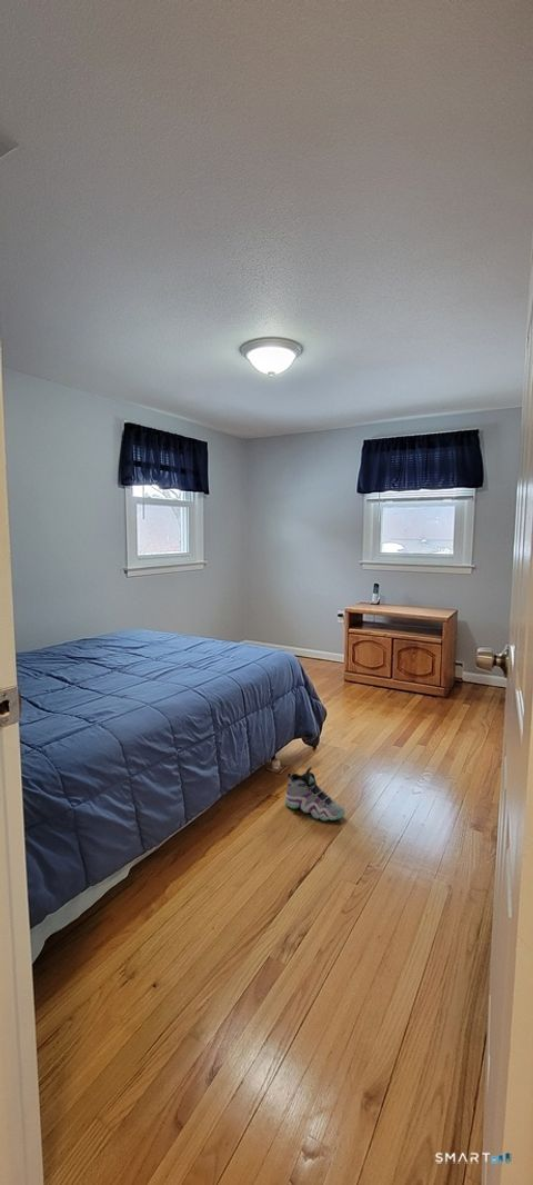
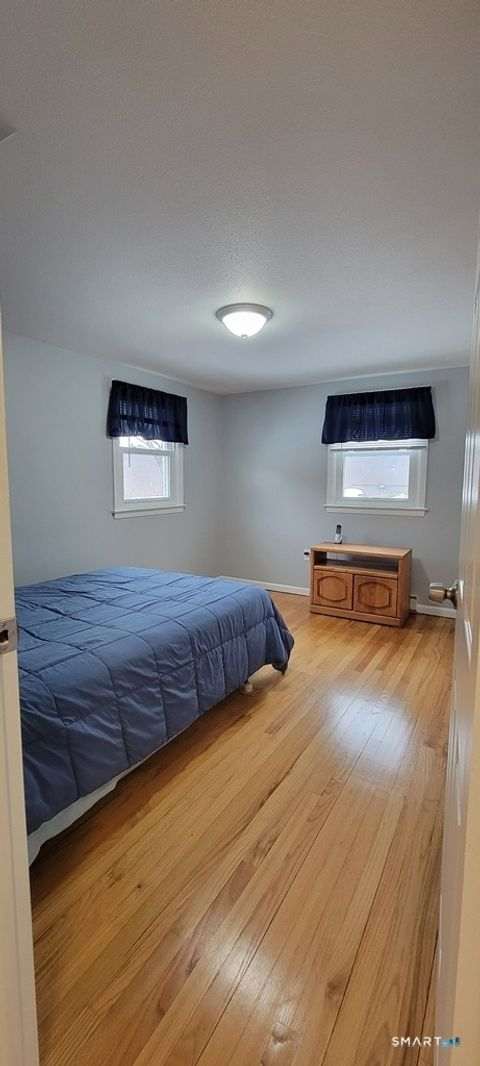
- sneaker (313, 789)
